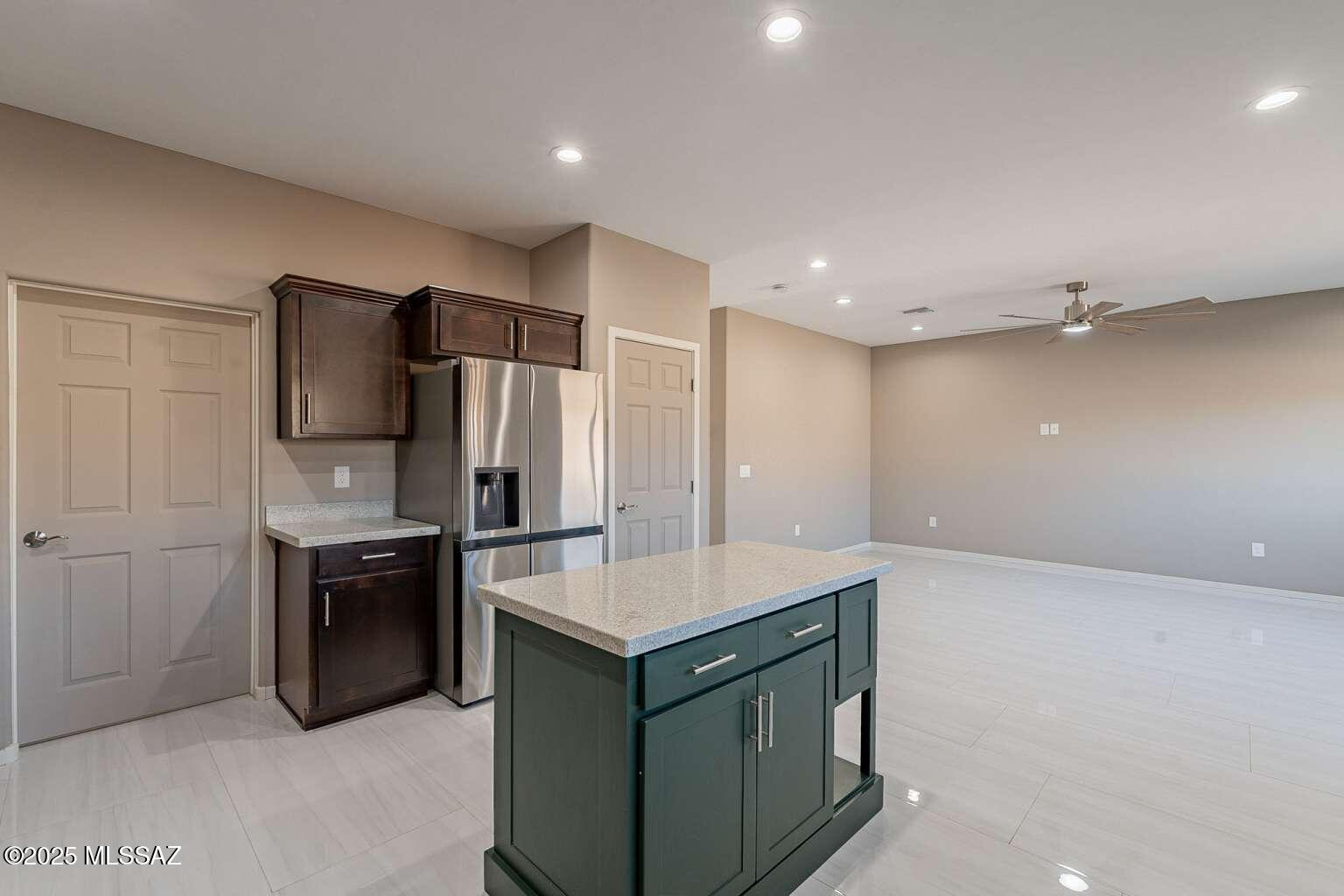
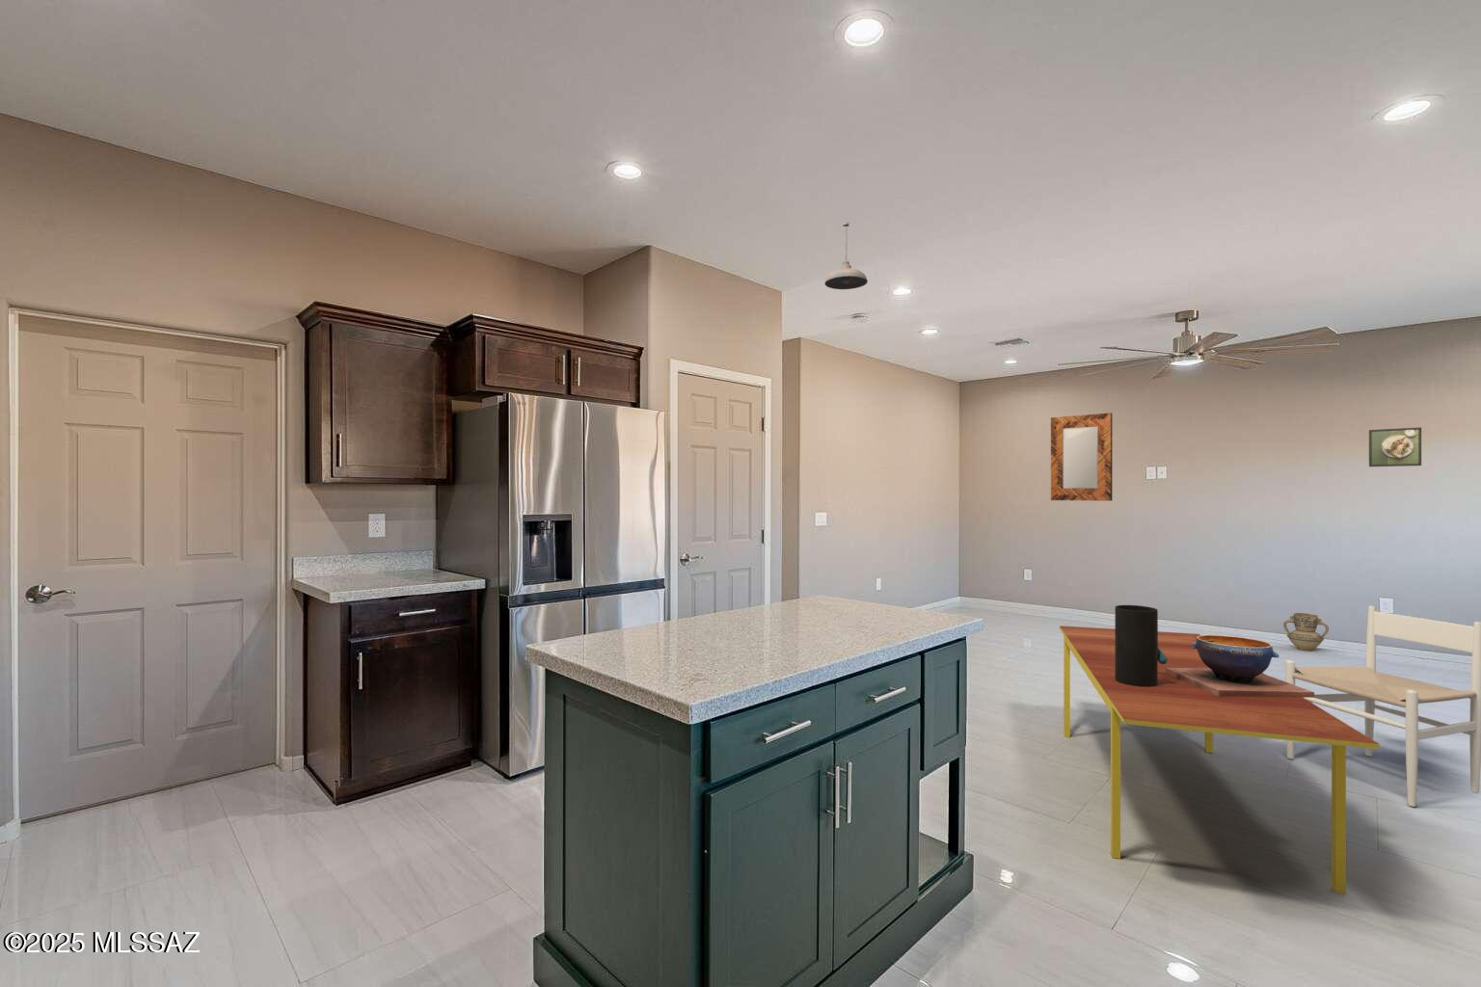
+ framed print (1394, 447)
+ vase (1137, 643)
+ pendant light (845, 252)
+ home mirror (1080, 458)
+ chair (1384, 696)
+ dining table (1169, 728)
+ decorative bowl (1234, 661)
+ ceramic jug (1306, 631)
